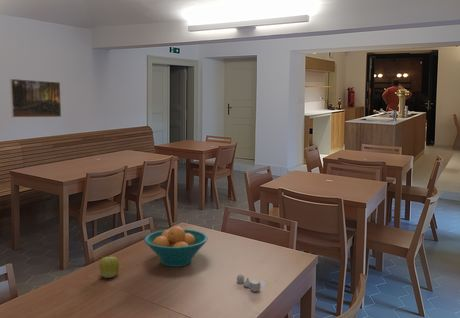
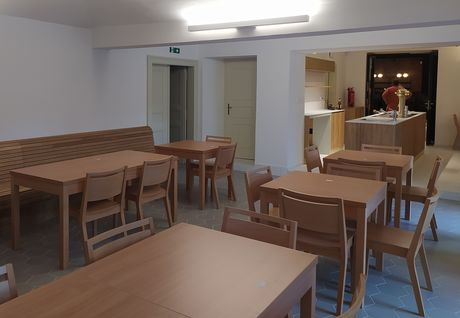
- apple (109, 264)
- fruit bowl (176, 244)
- salt and pepper shaker set (247, 281)
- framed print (36, 98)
